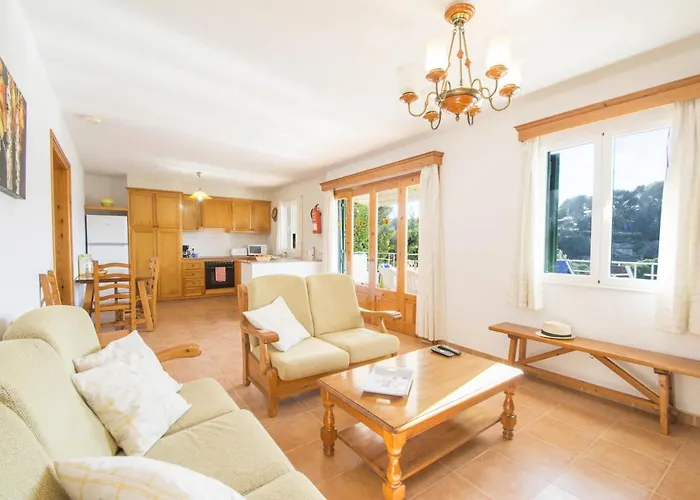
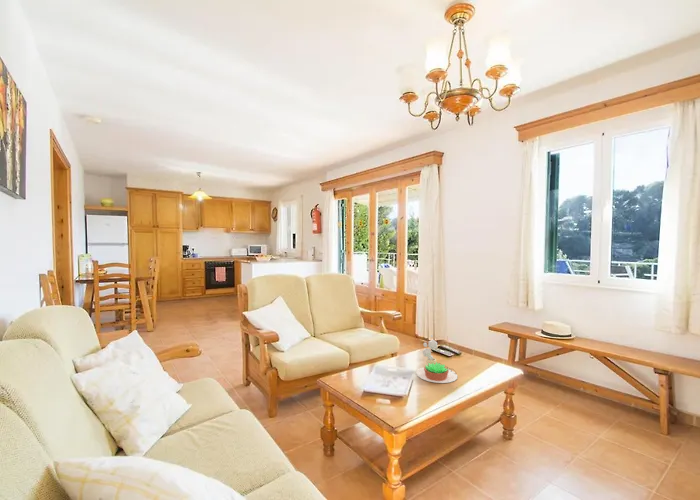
+ succulent plant (434, 358)
